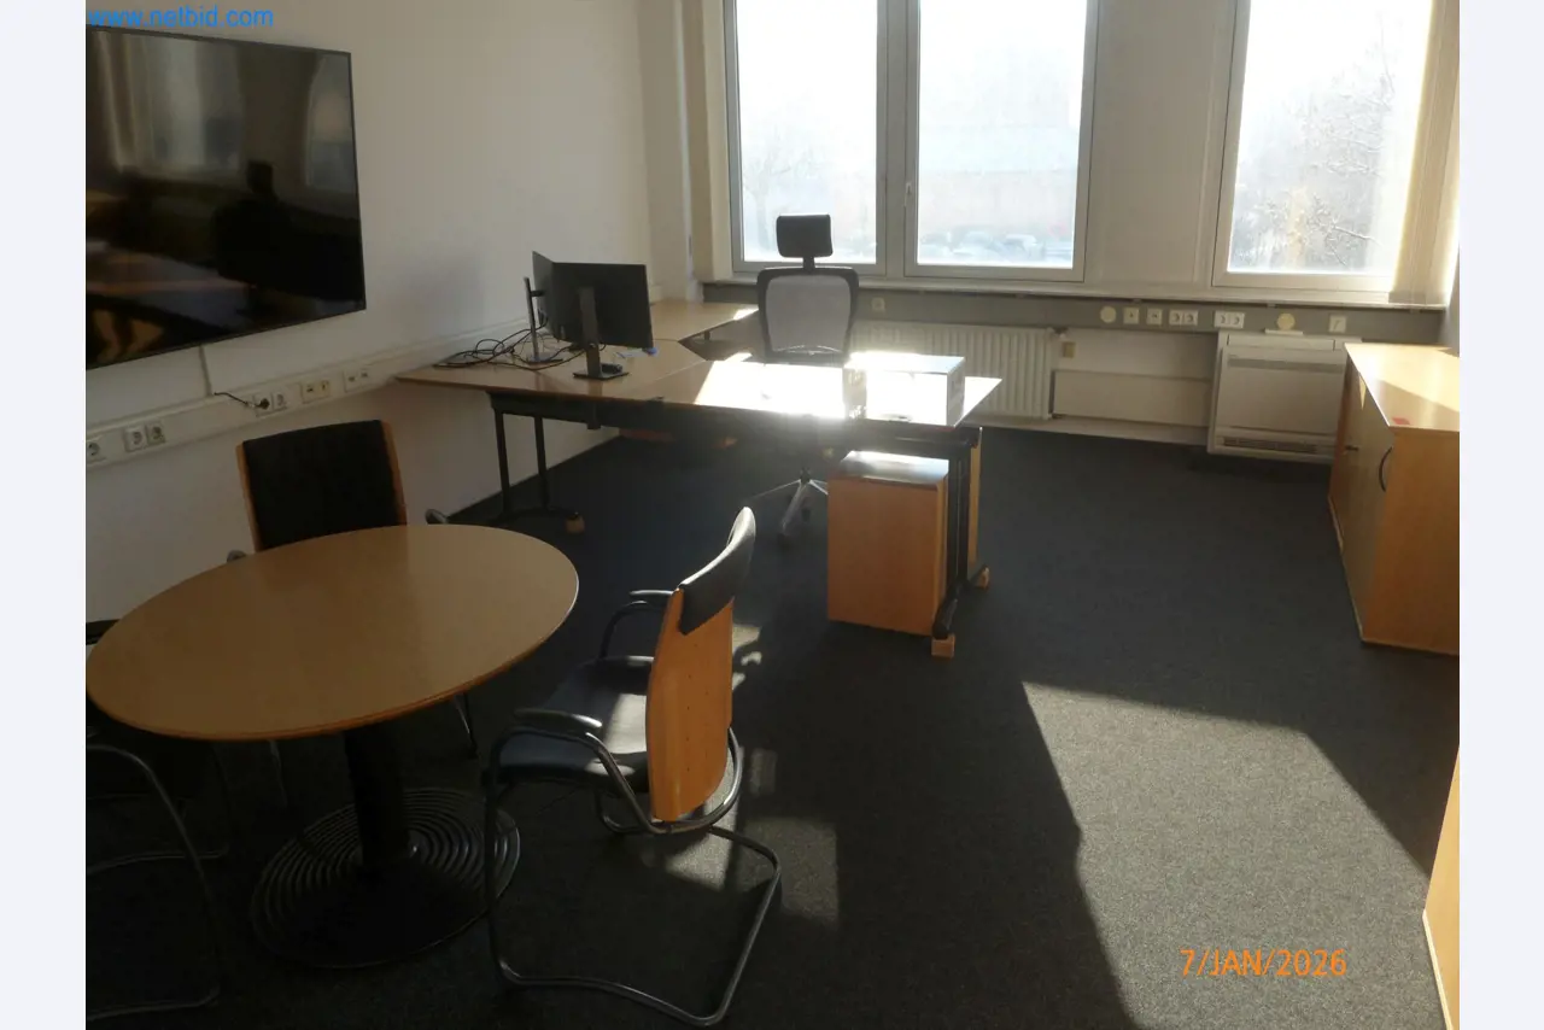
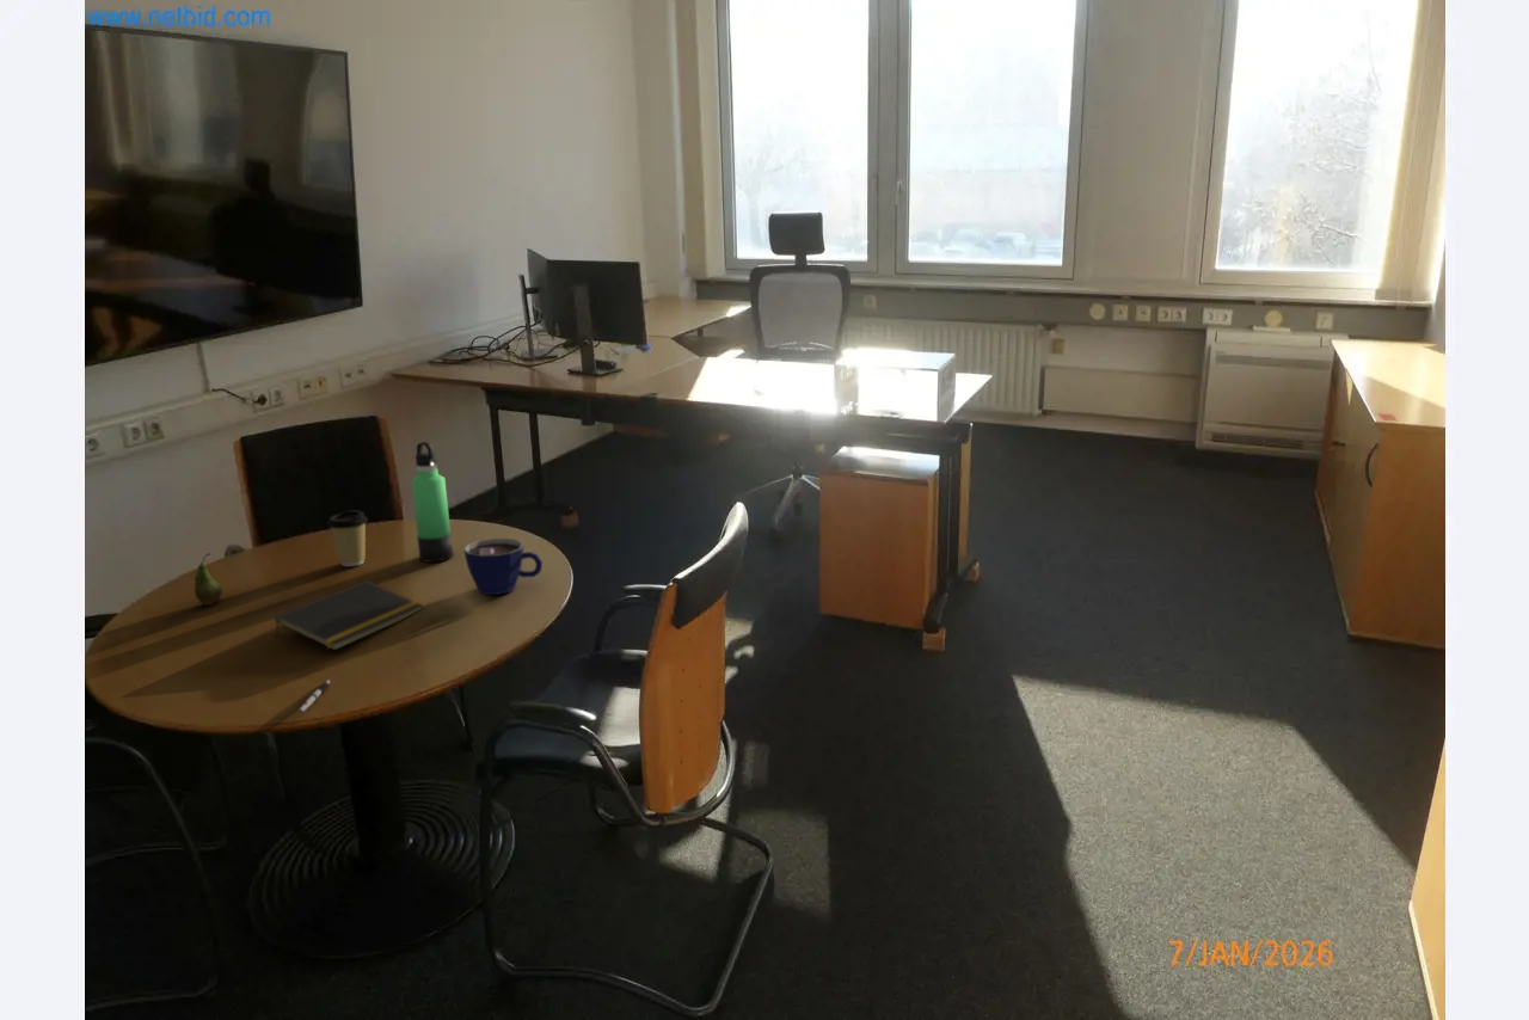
+ cup (504, 566)
+ thermos bottle (430, 499)
+ pen (314, 694)
+ notepad (351, 613)
+ coffee cup (349, 539)
+ fruit (205, 577)
